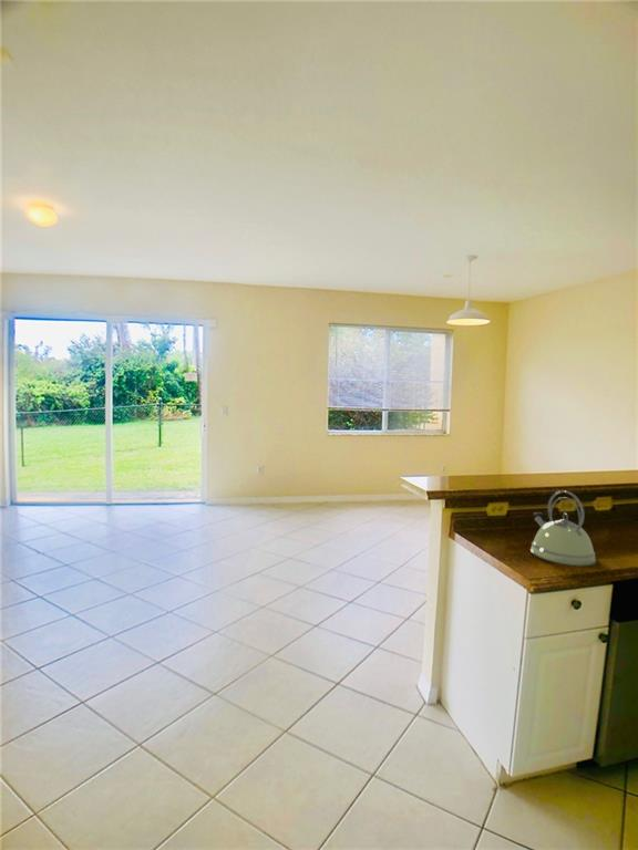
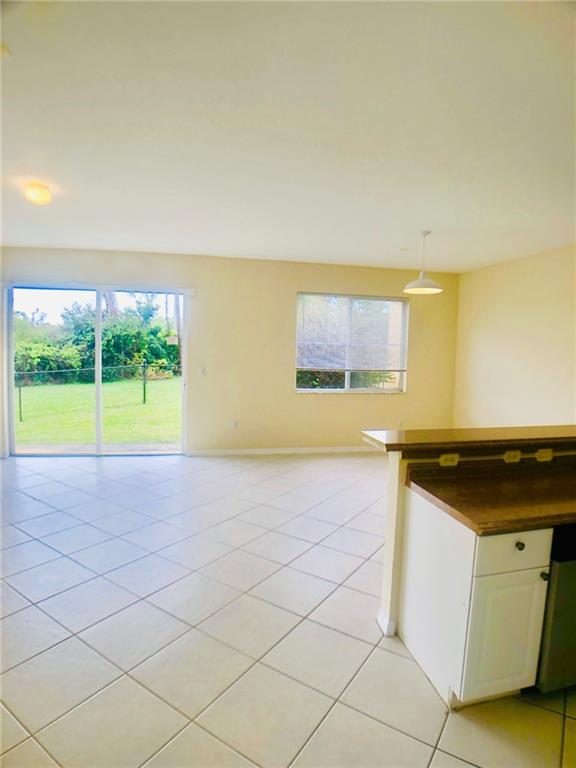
- kettle (560, 521)
